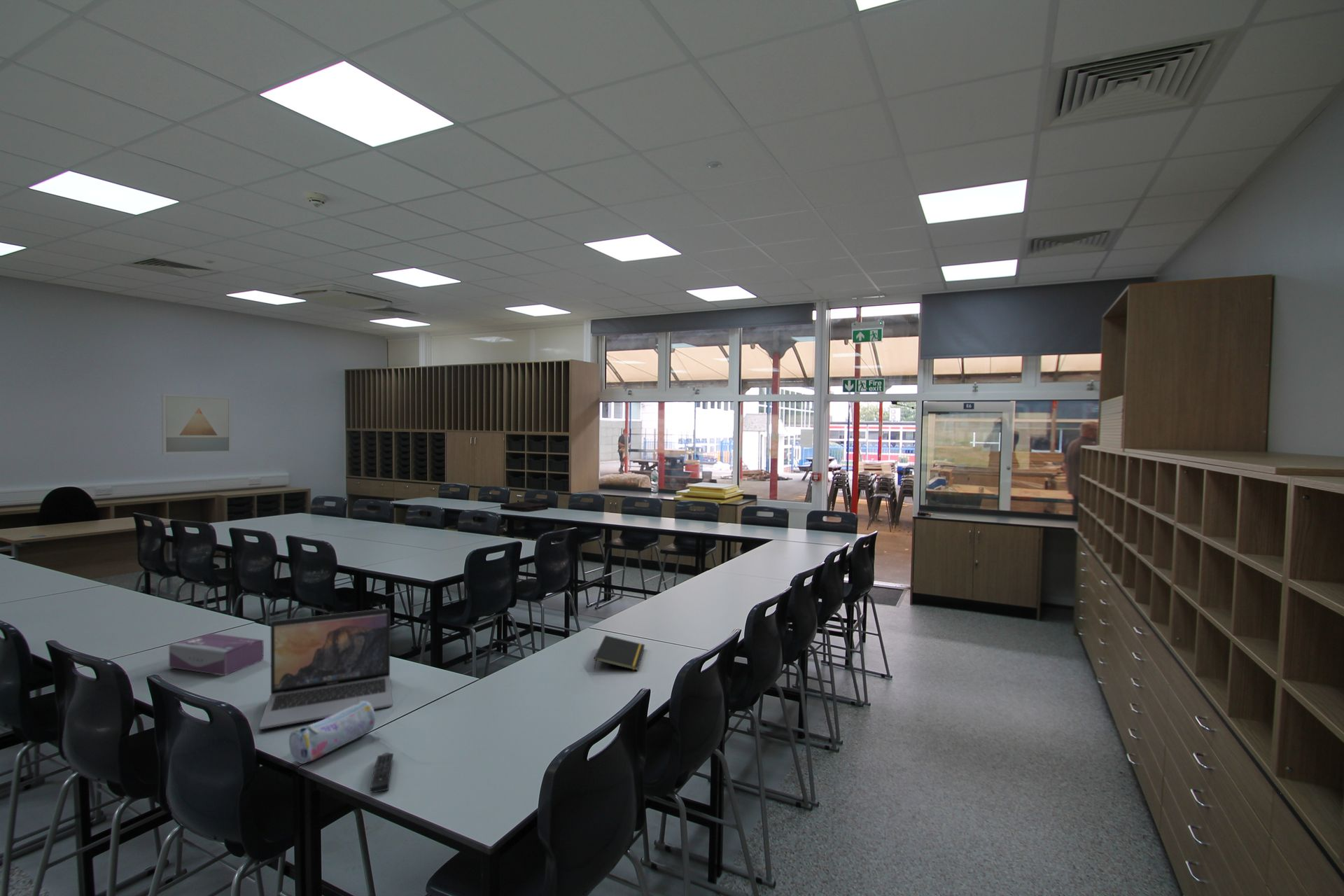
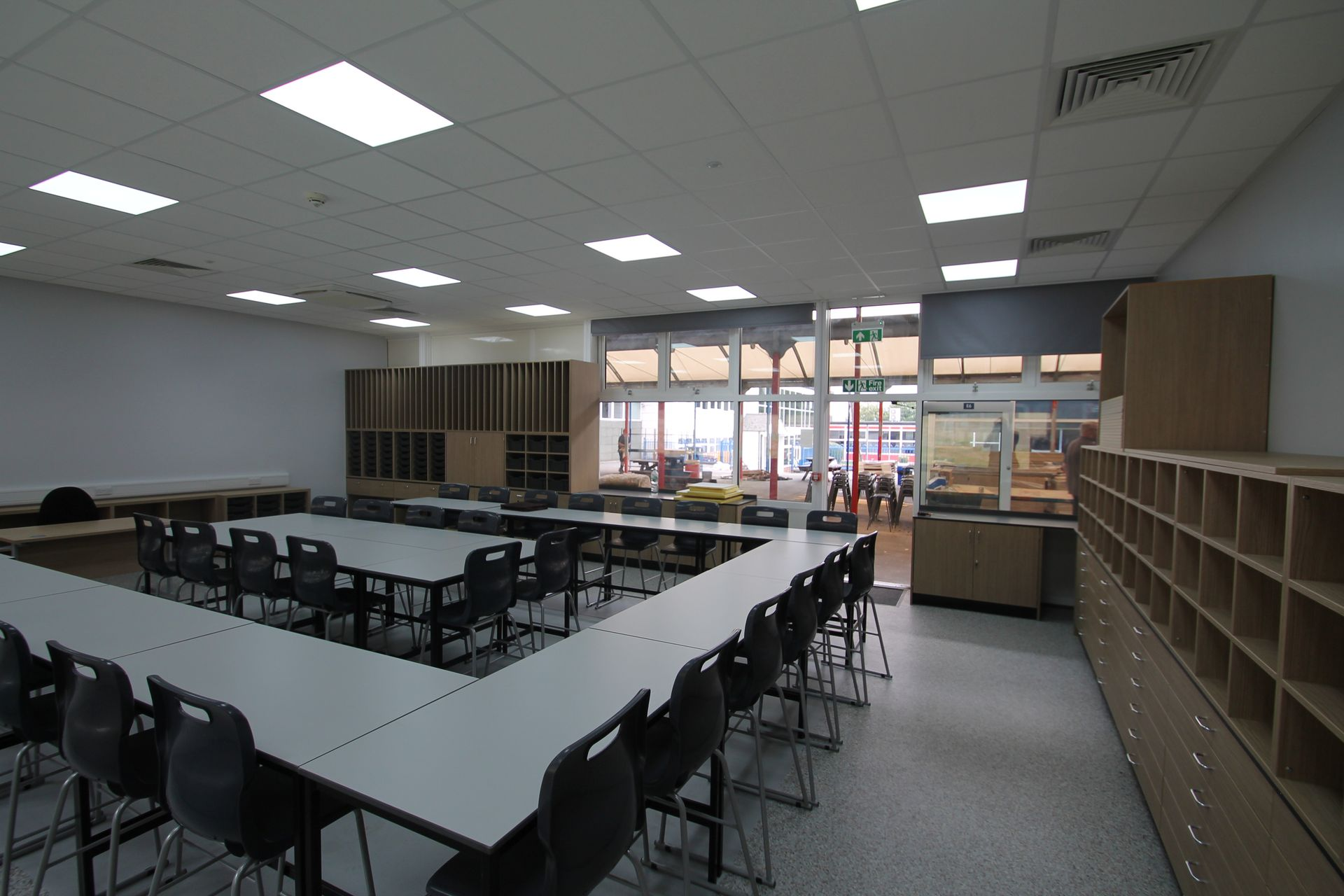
- notepad (620, 652)
- pencil case (333, 730)
- wall art (197, 424)
- laptop (330, 664)
- tissue box (217, 652)
- remote control (382, 769)
